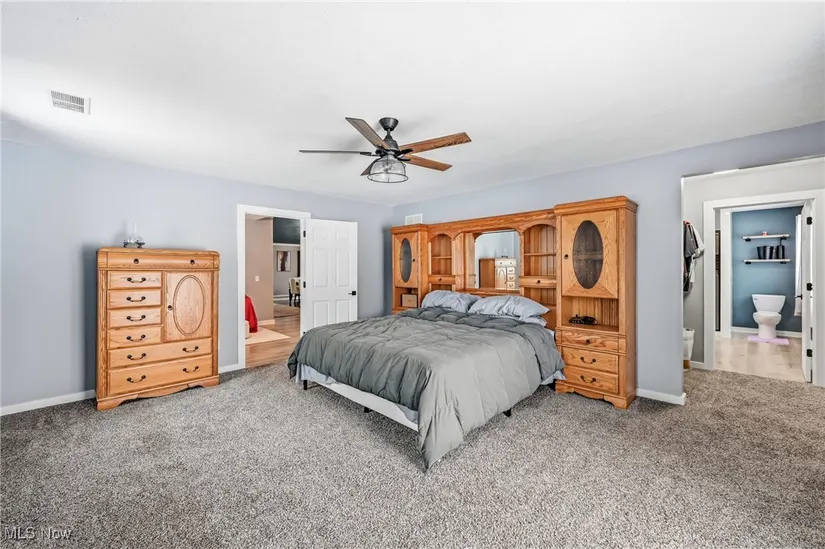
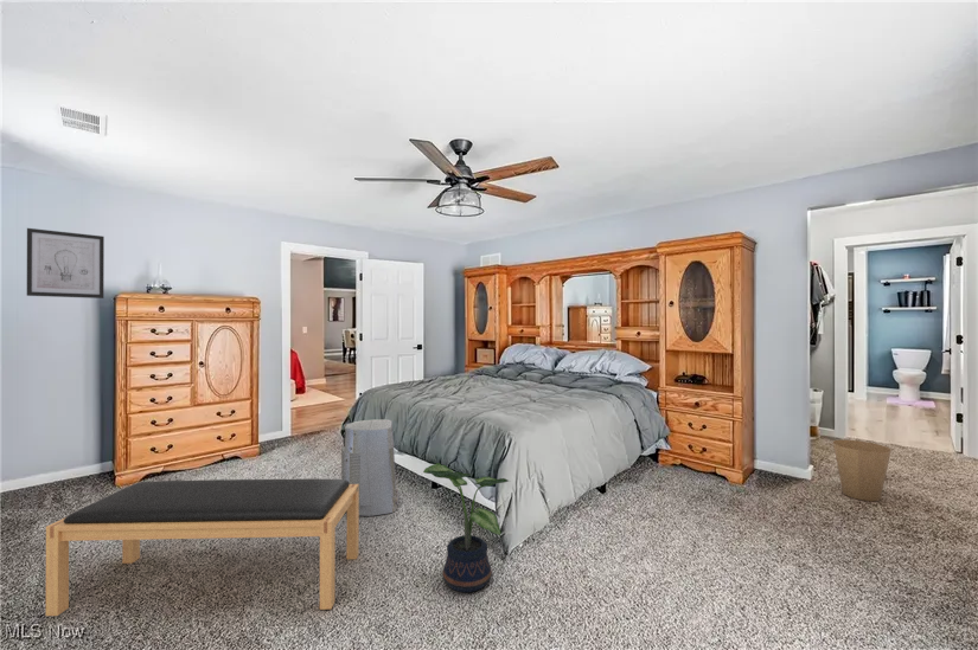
+ wall art (66, 264)
+ potted plant (464, 511)
+ trash can (861, 470)
+ bench (220, 536)
+ air purifier (370, 464)
